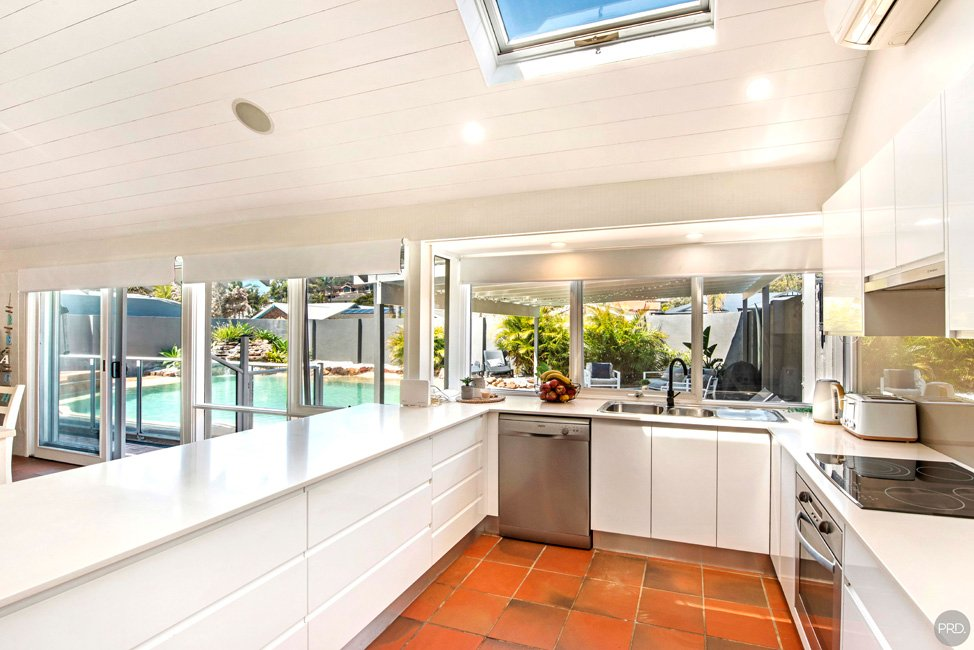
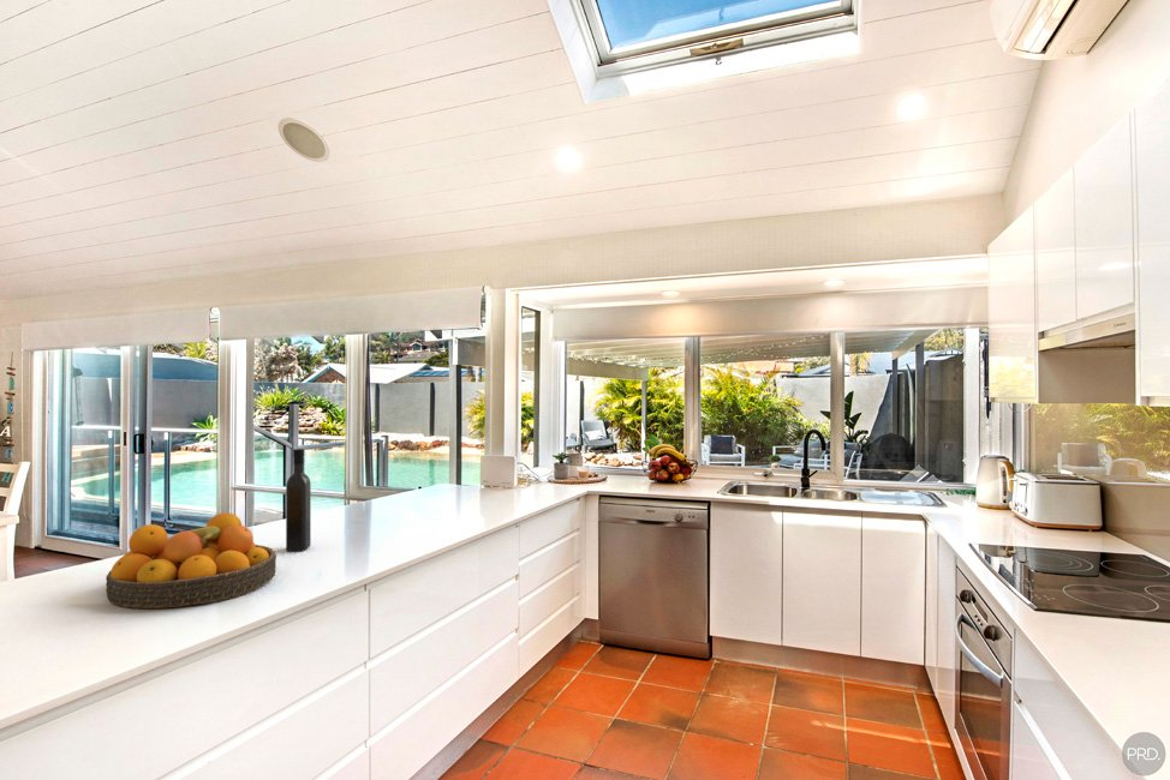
+ wine bottle (298, 498)
+ fruit bowl (196, 552)
